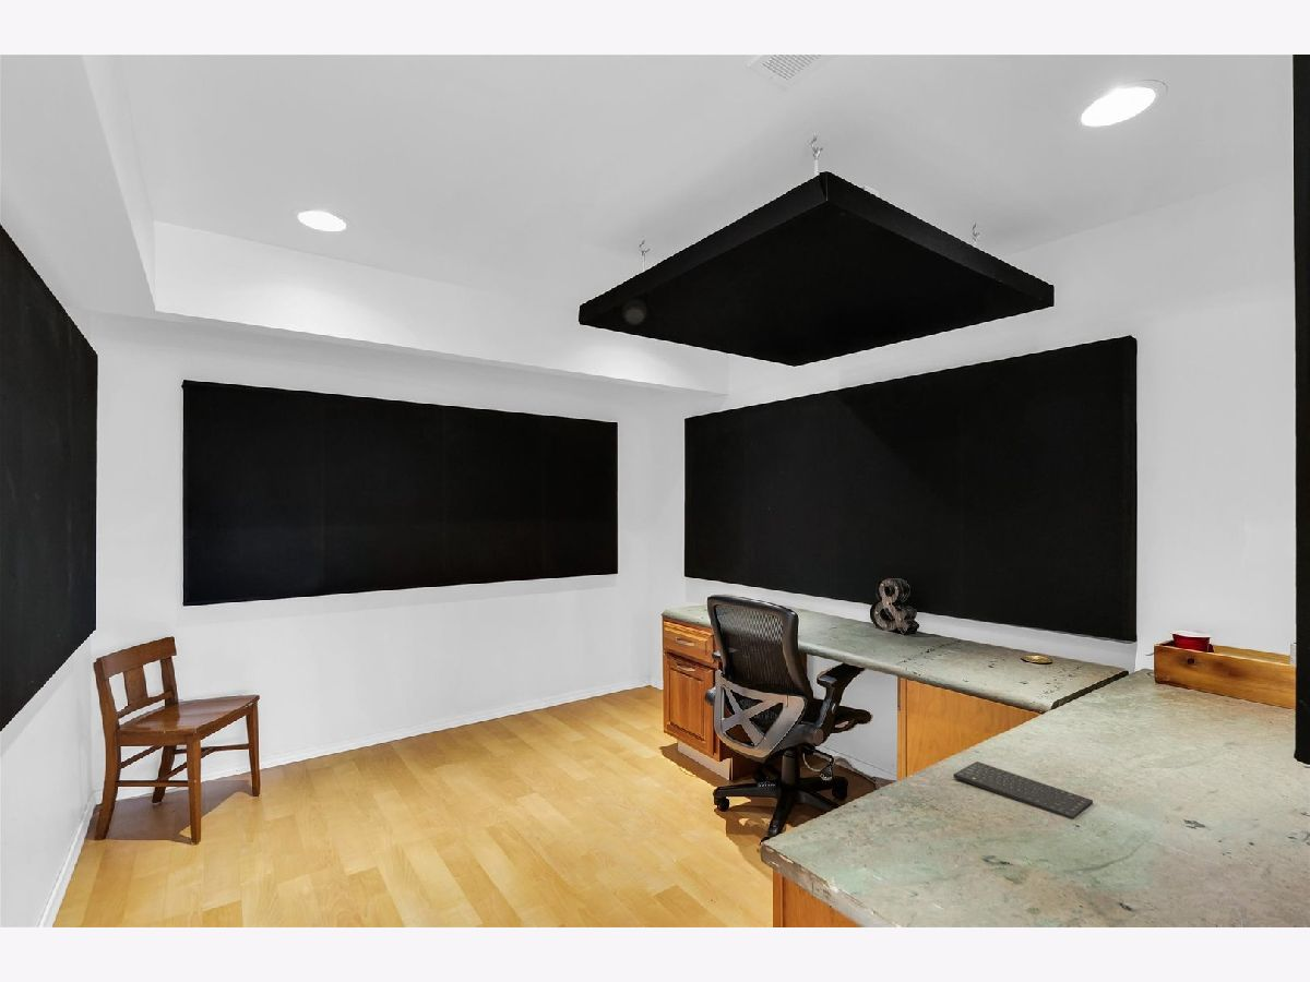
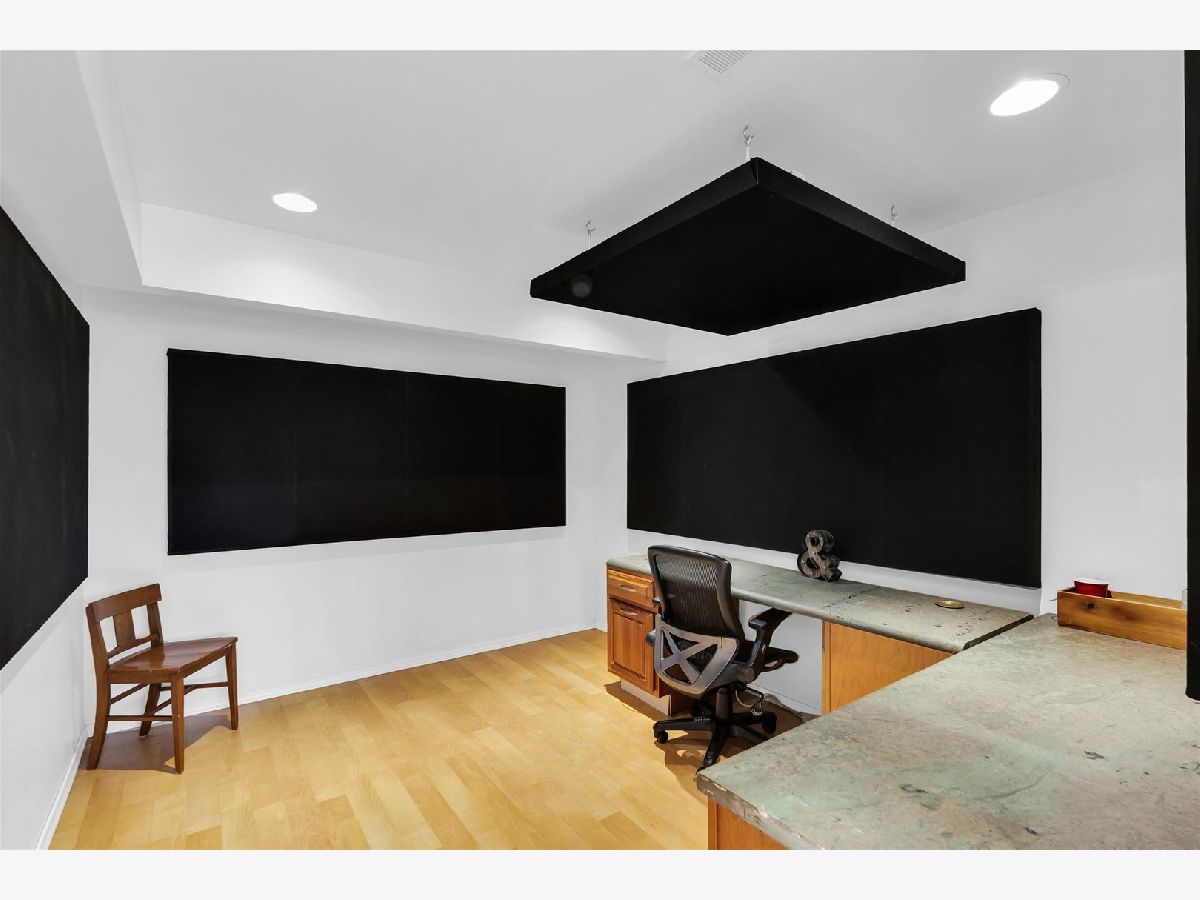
- keyboard (1020, 788)
